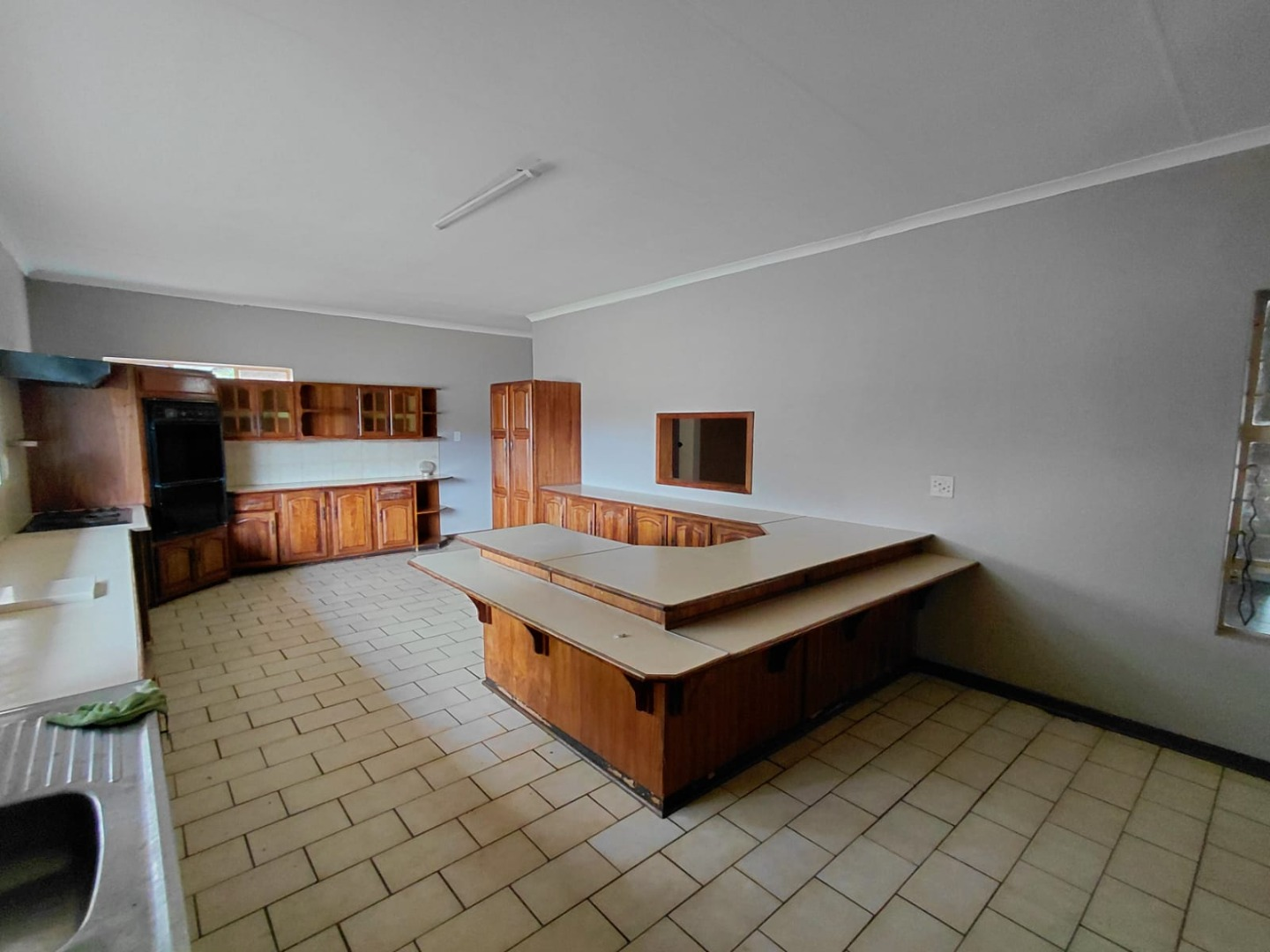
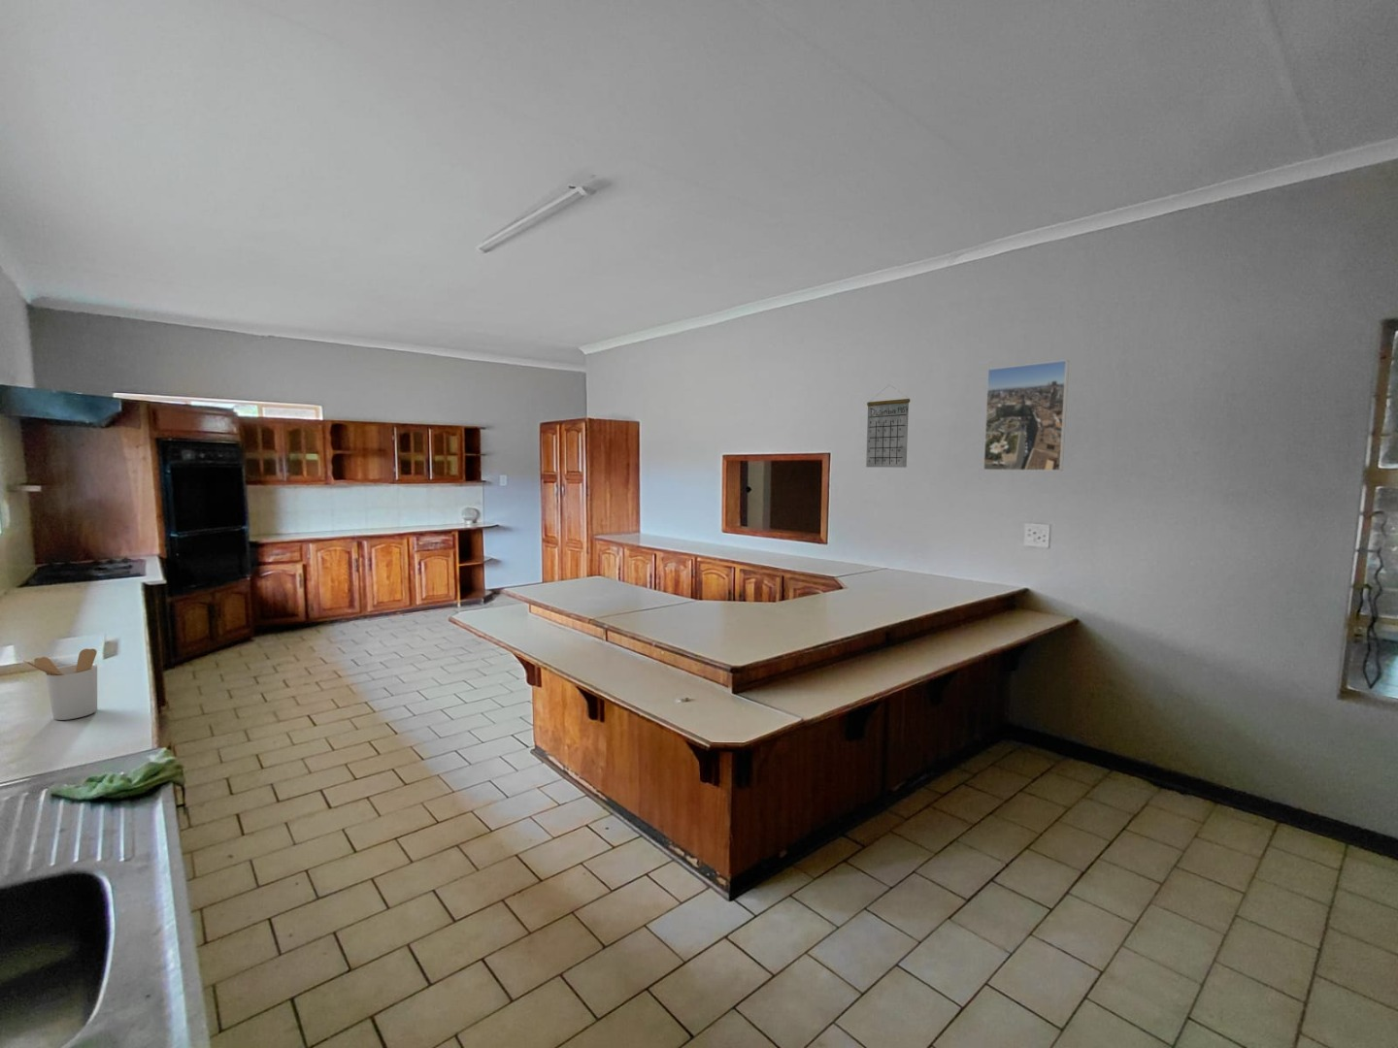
+ utensil holder (62, 684)
+ calendar (886, 426)
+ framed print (1024, 417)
